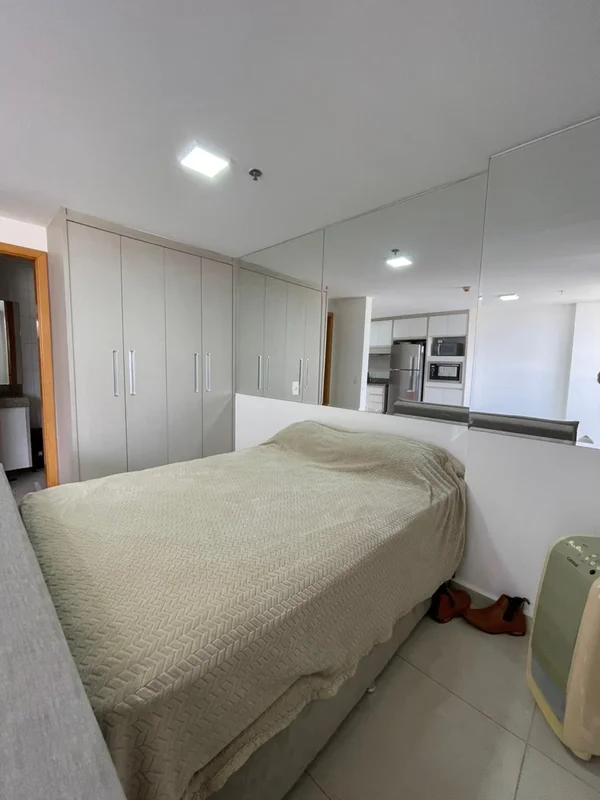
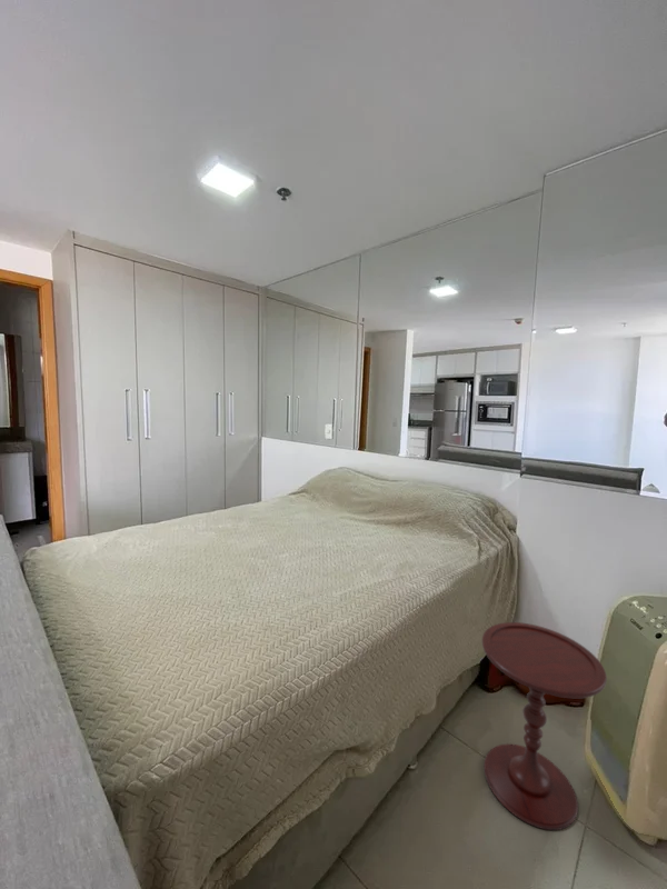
+ side table (534, 719)
